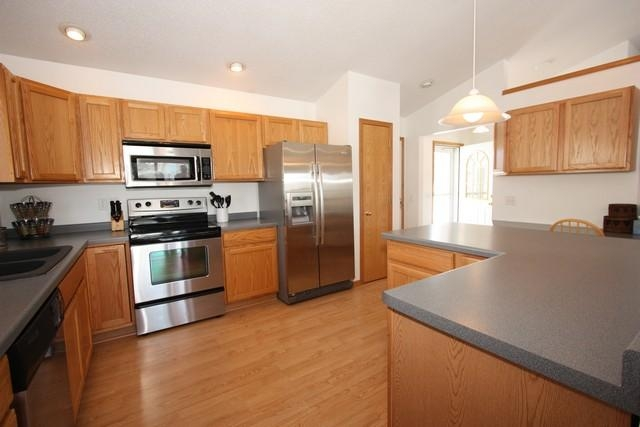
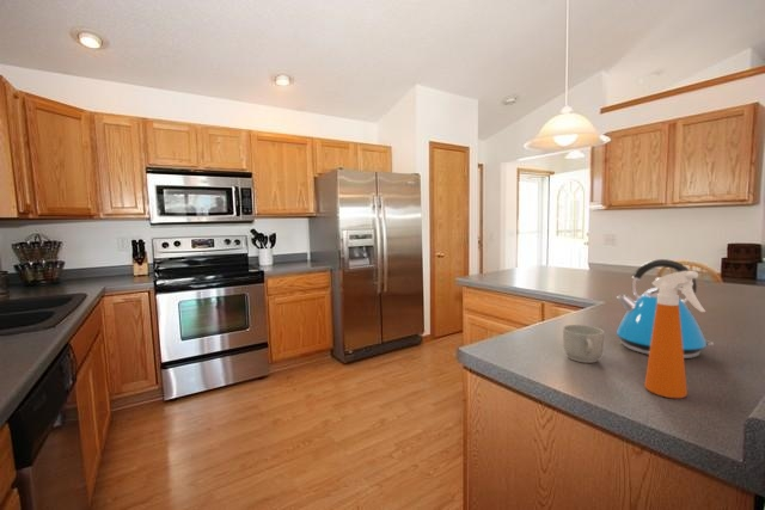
+ spray bottle (675, 332)
+ kettle (656, 302)
+ mug (583, 345)
